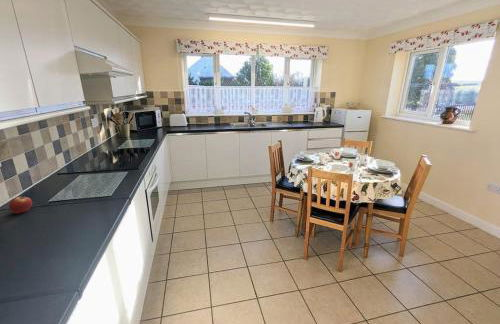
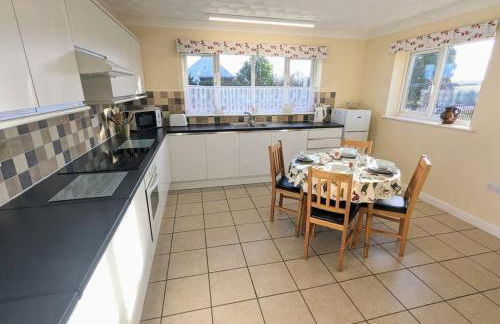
- fruit (20, 204)
